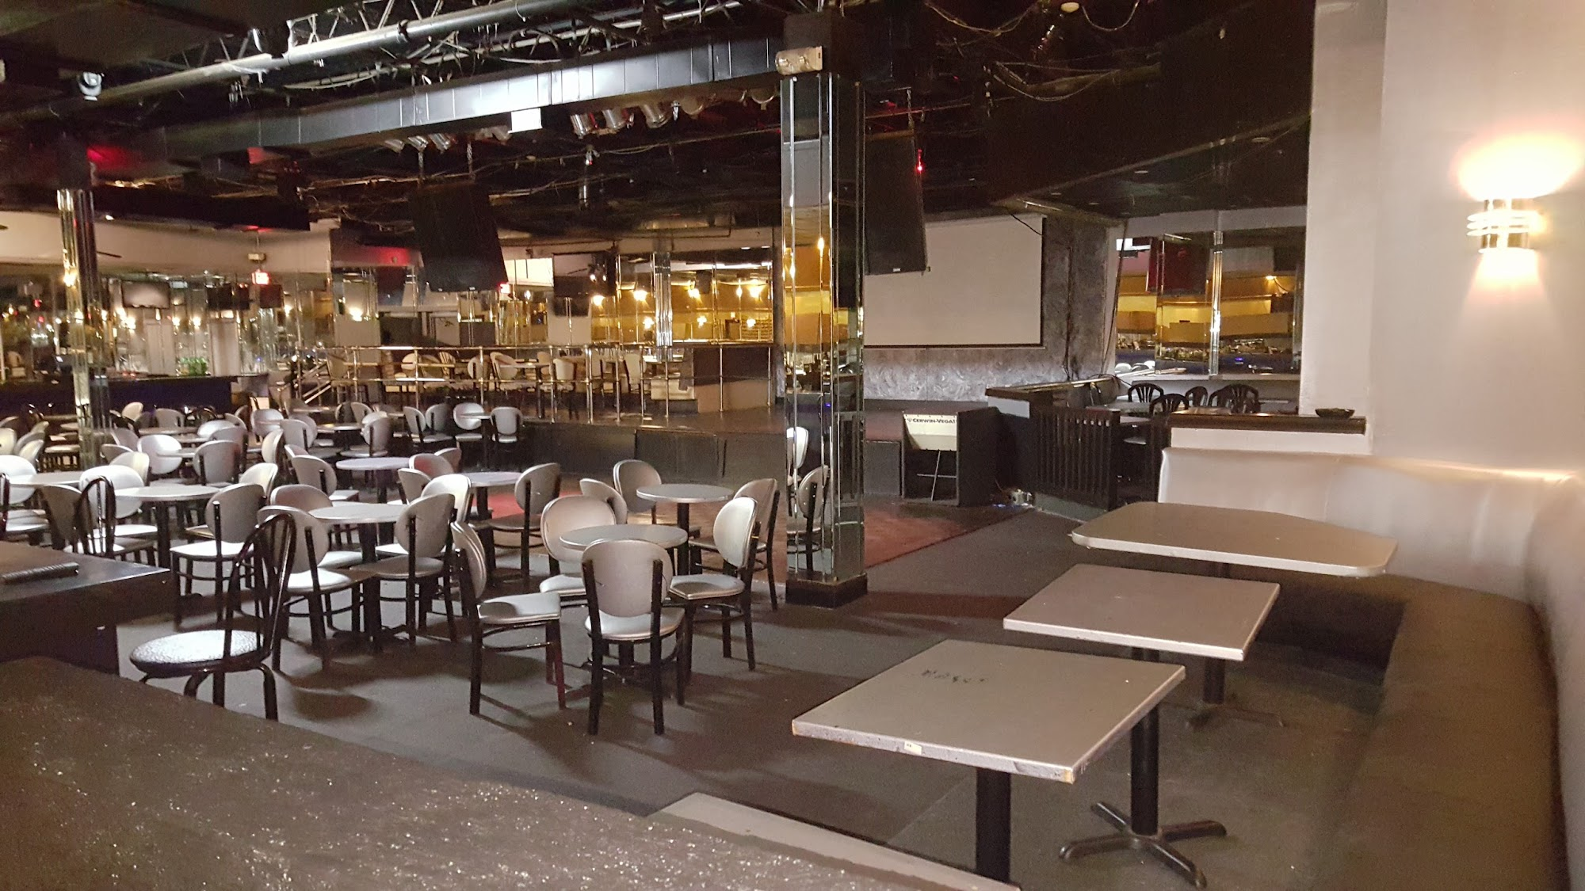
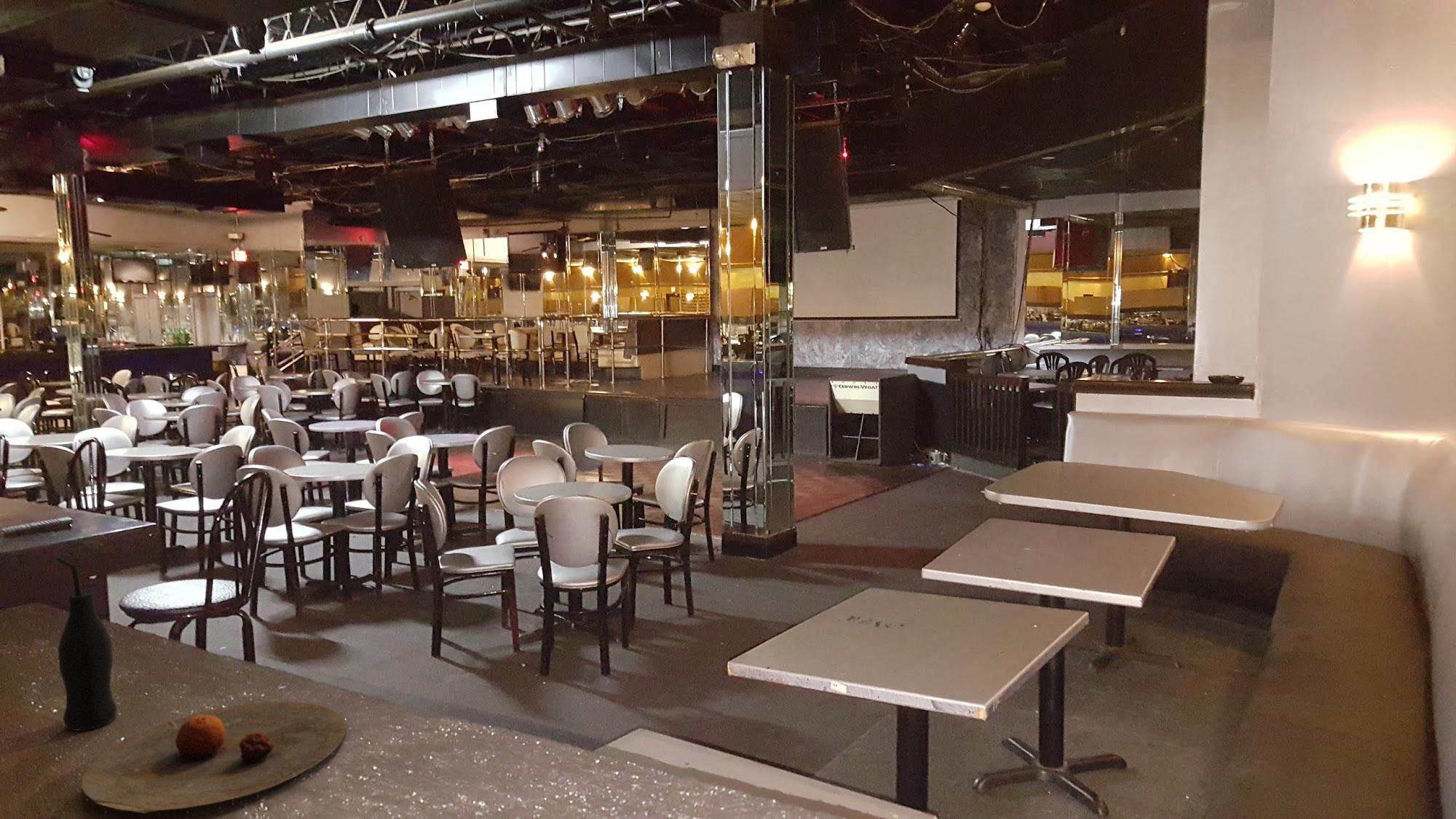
+ plate (221, 740)
+ bottle (79, 641)
